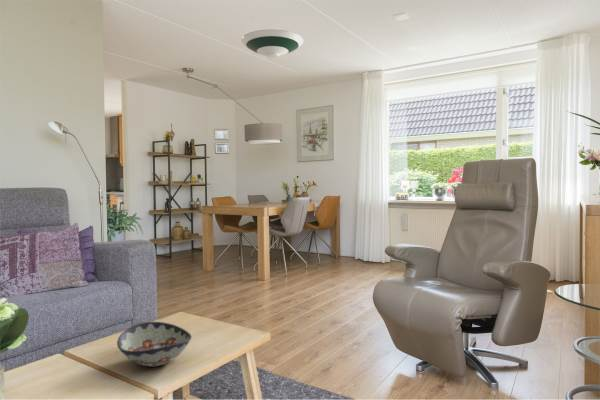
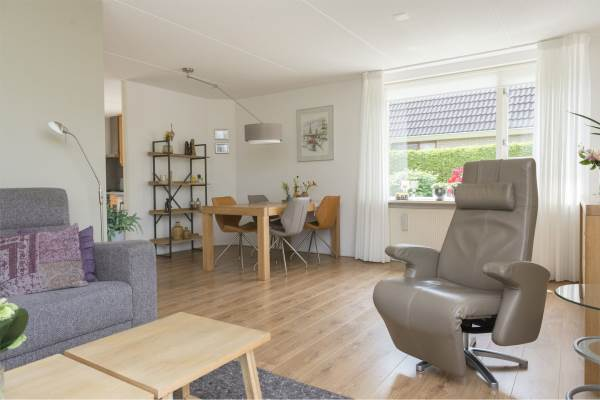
- decorative bowl (155, 347)
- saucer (272, 48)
